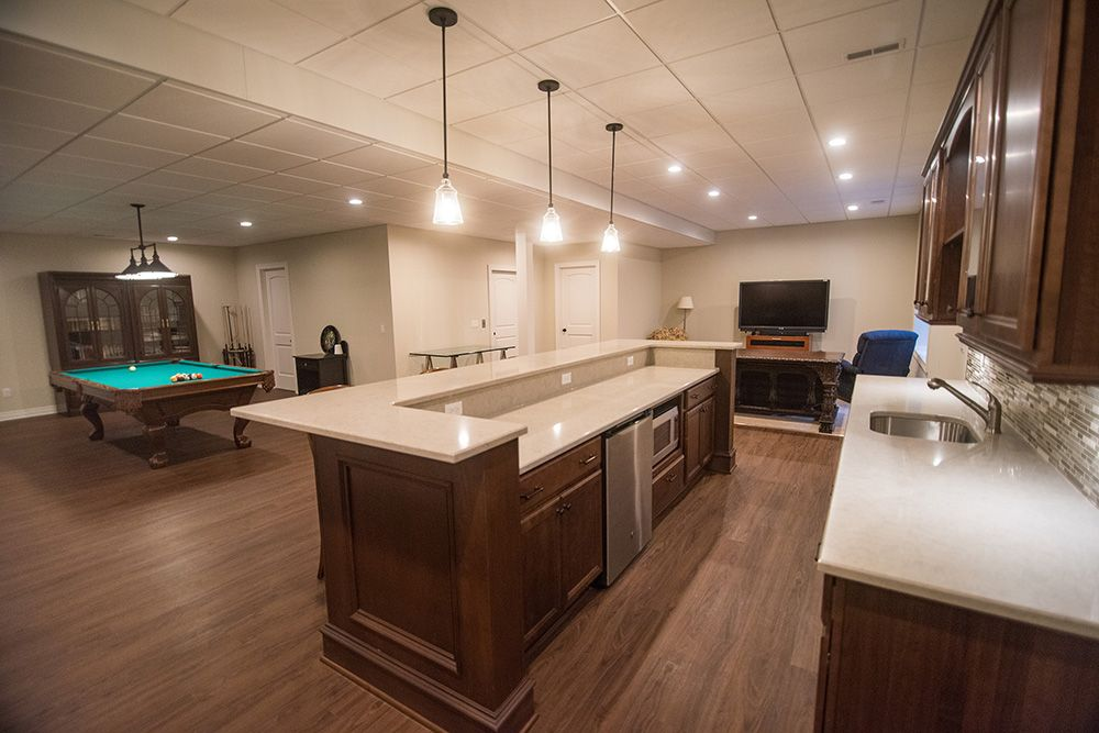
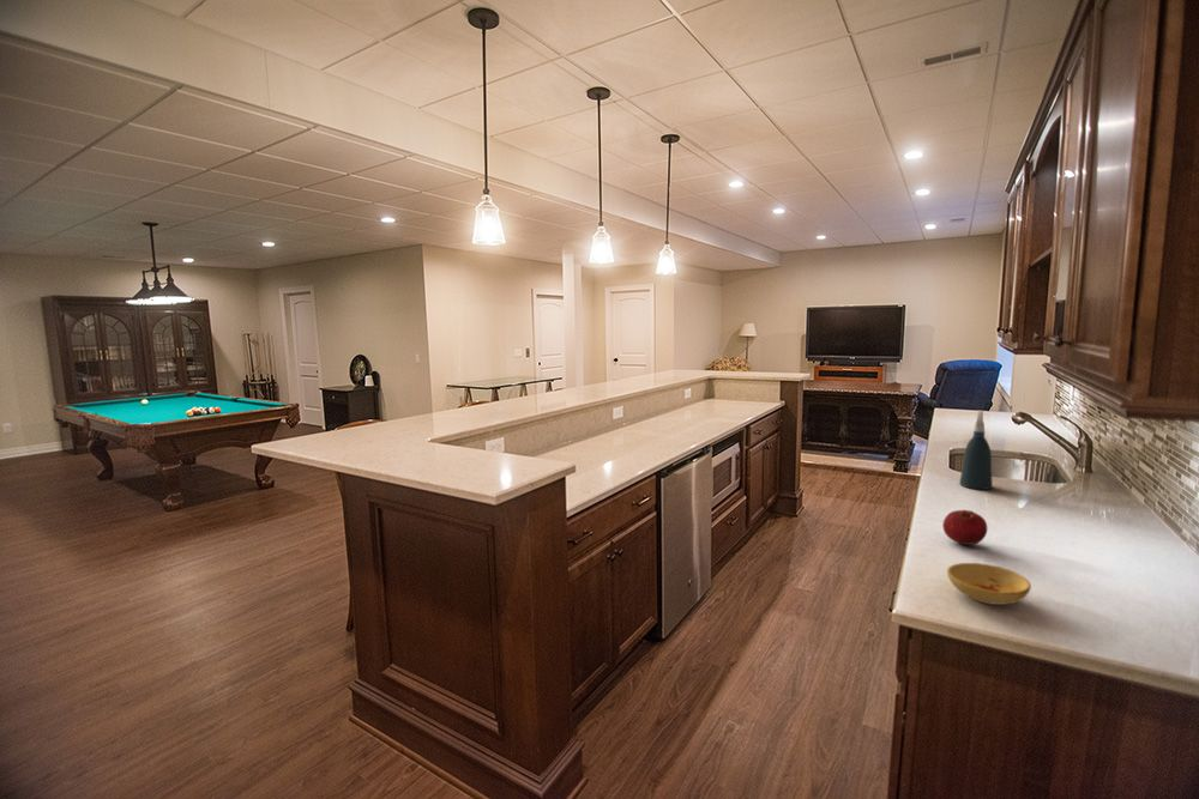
+ fruit (964, 526)
+ spray bottle (976, 448)
+ bowl (987, 586)
